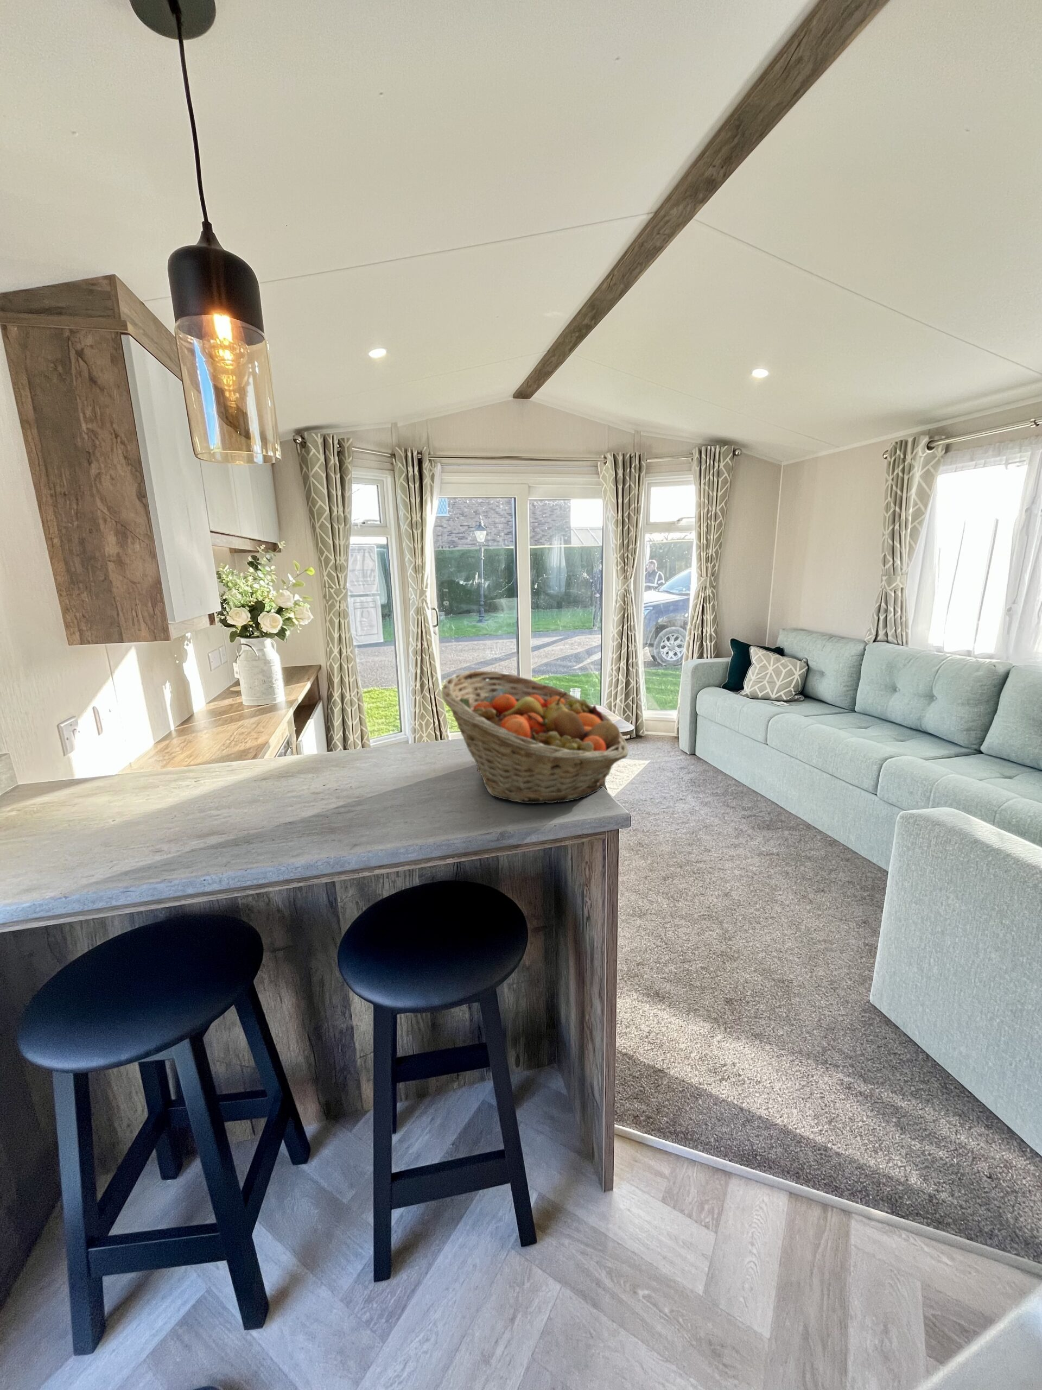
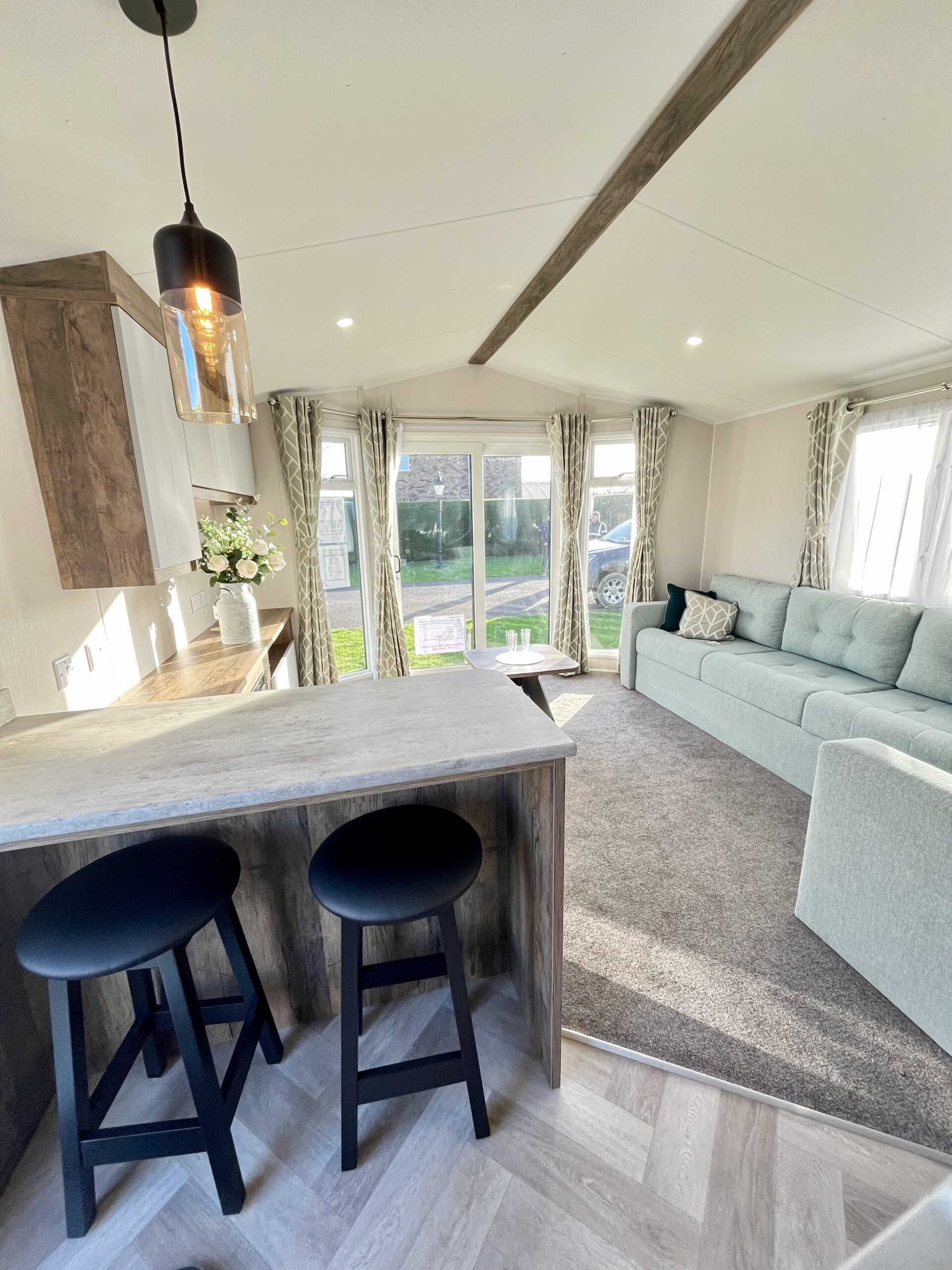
- fruit basket (535, 727)
